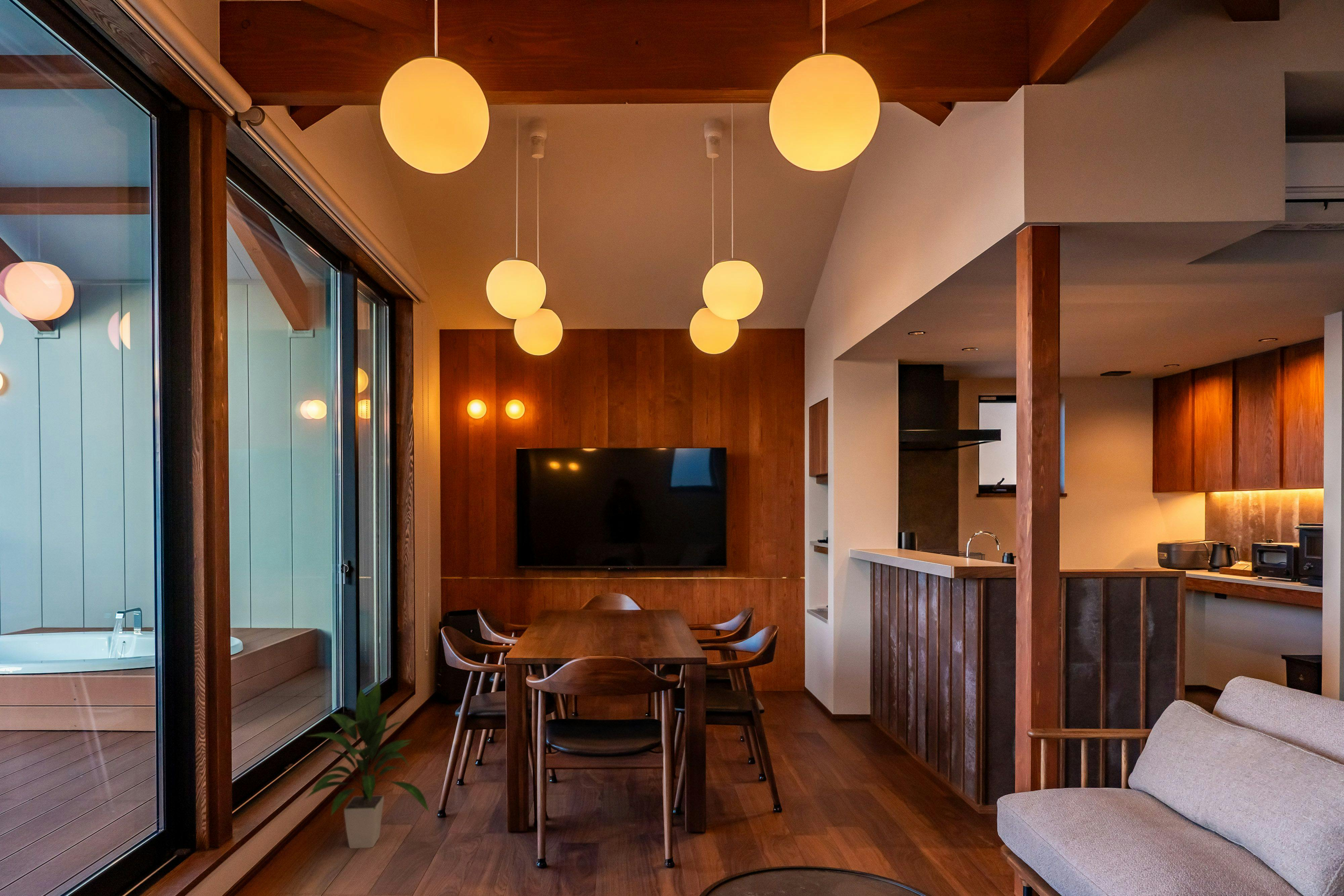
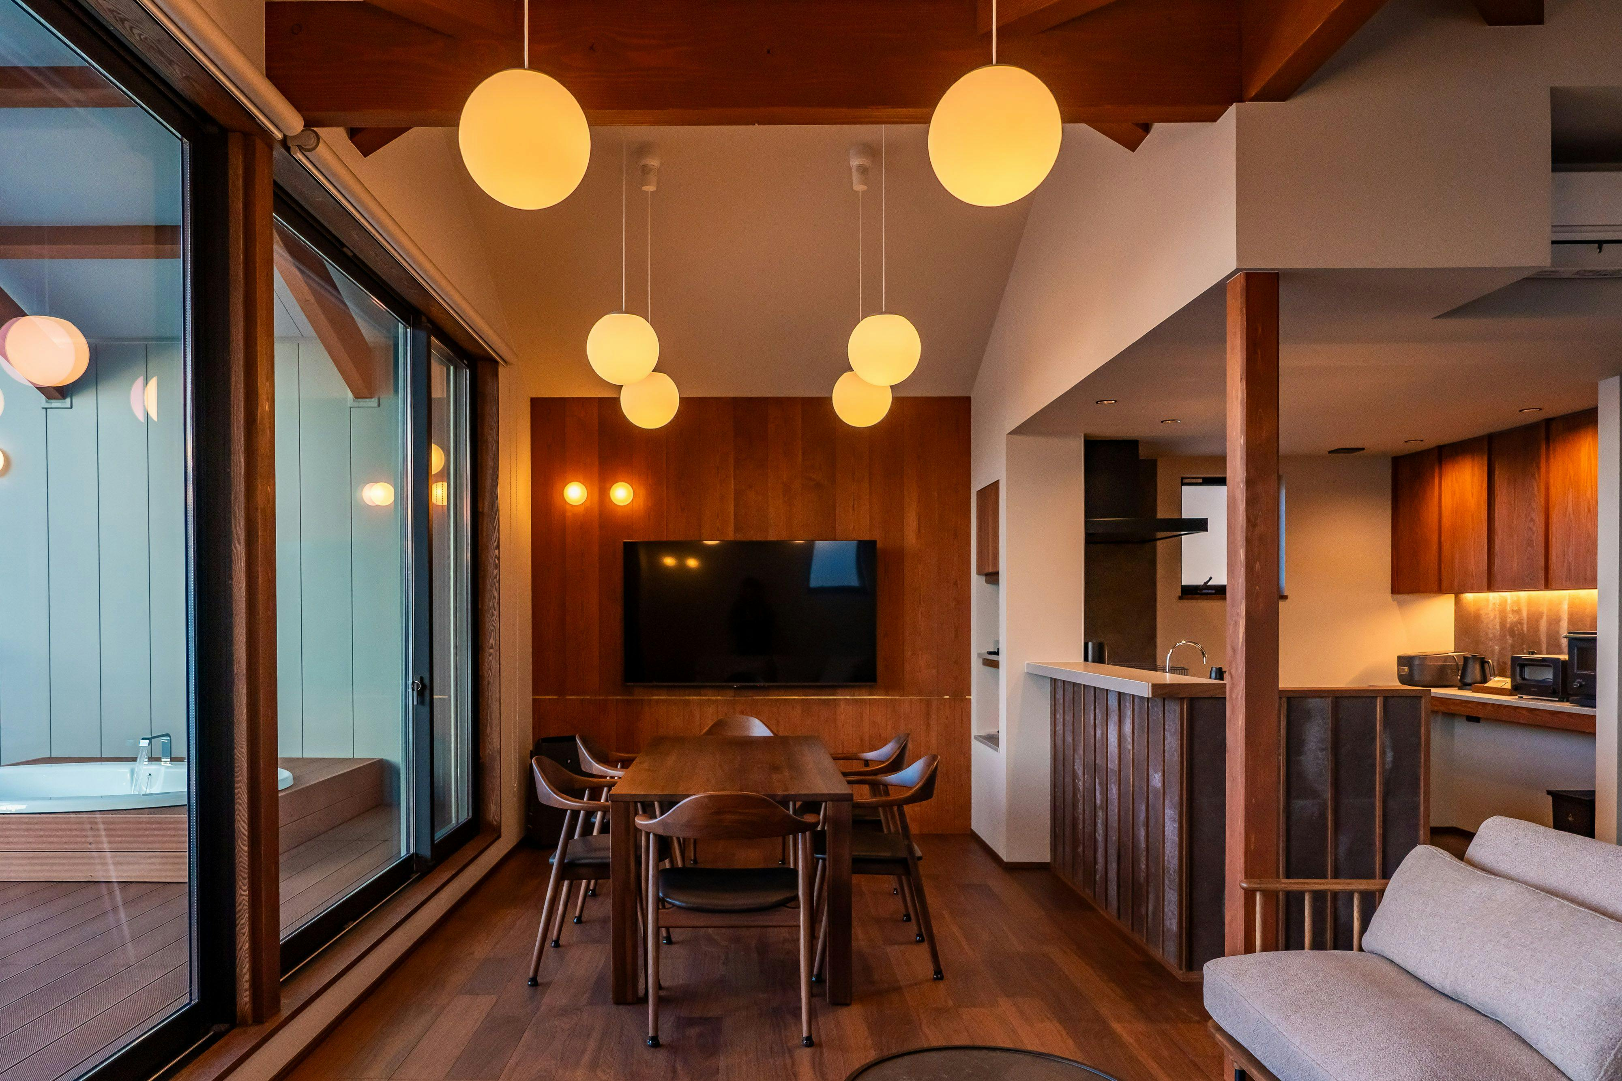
- indoor plant (368, 767)
